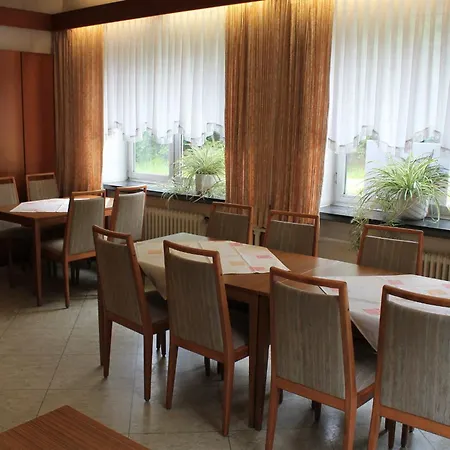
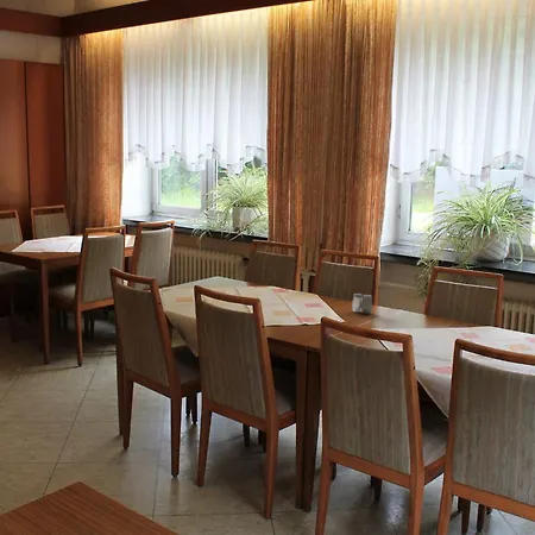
+ salt and pepper shaker (361, 303)
